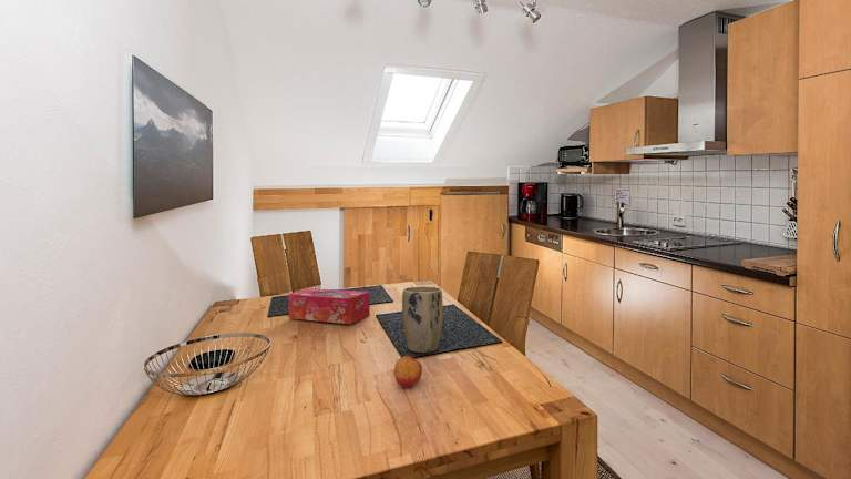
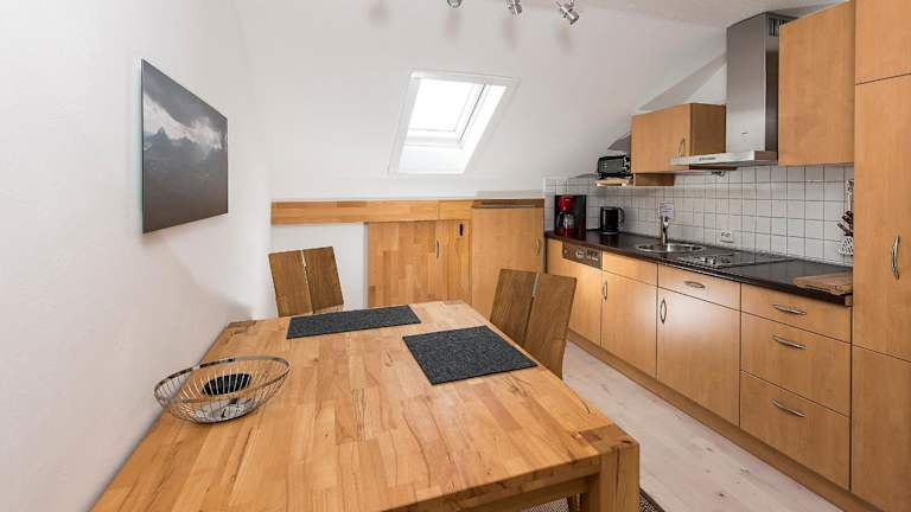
- plant pot (422, 318)
- fruit (408, 370)
- tissue box (329, 305)
